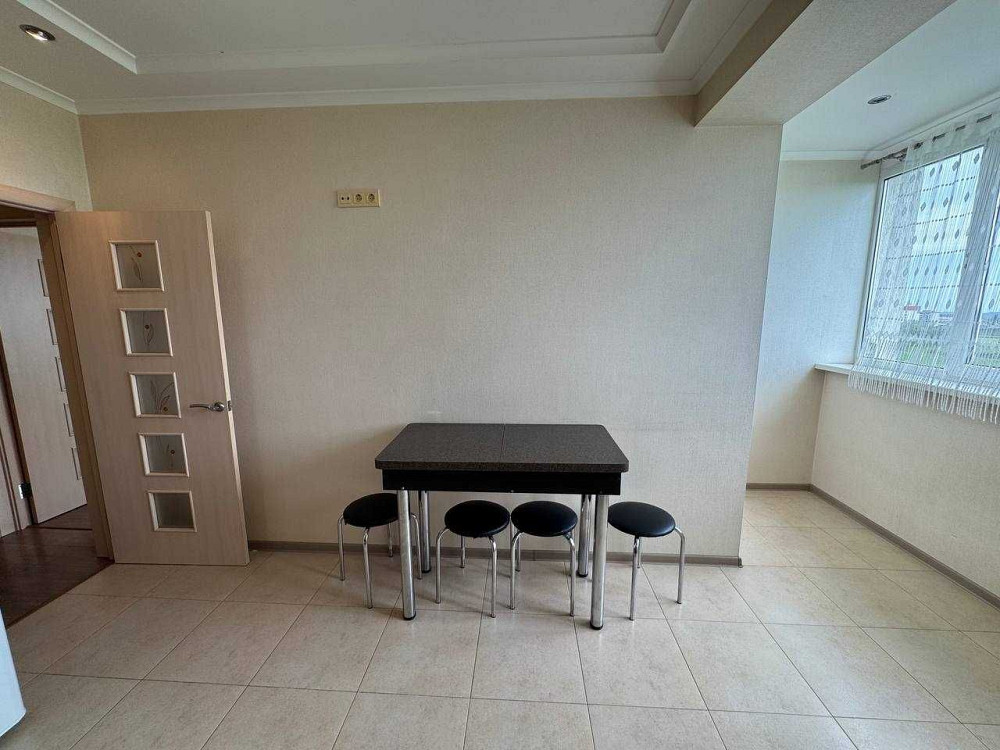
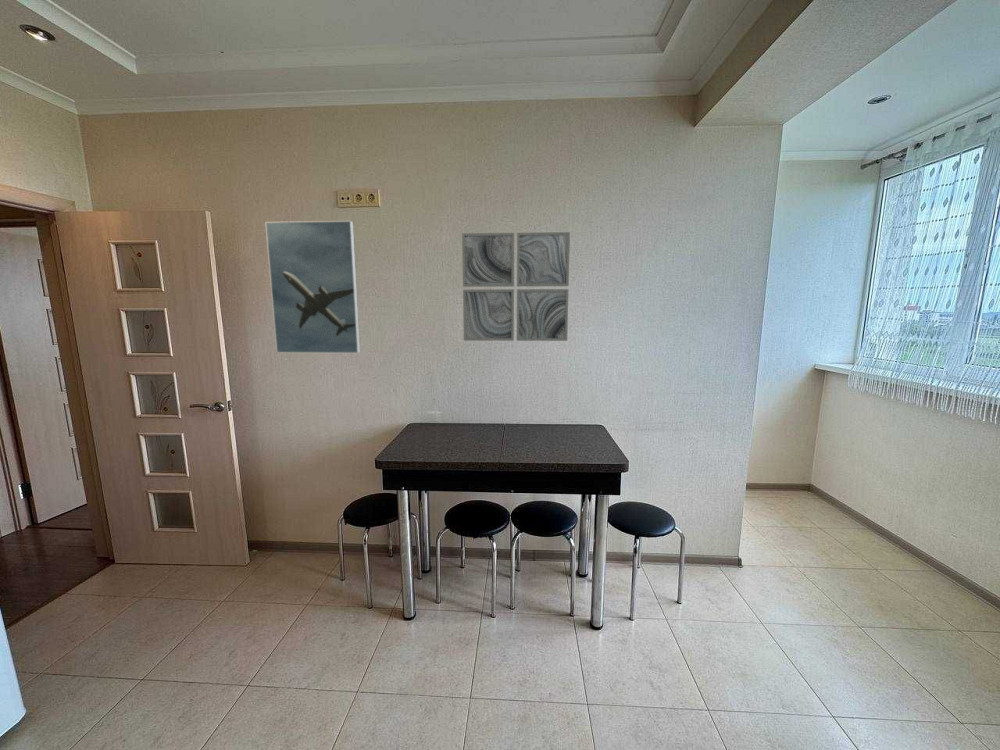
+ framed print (313, 288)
+ wall art (513, 286)
